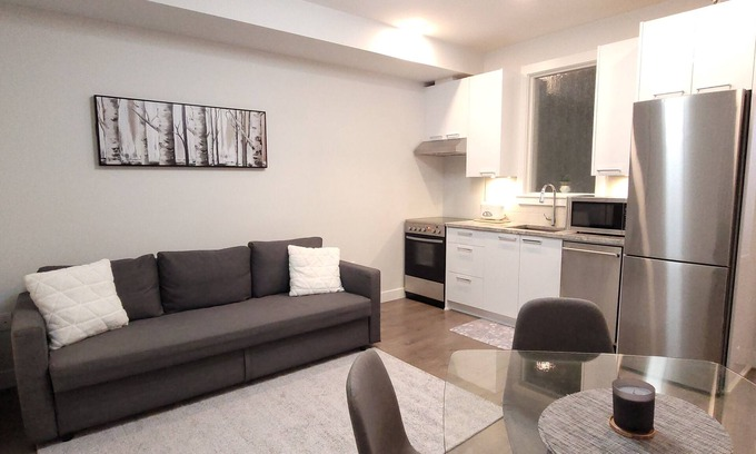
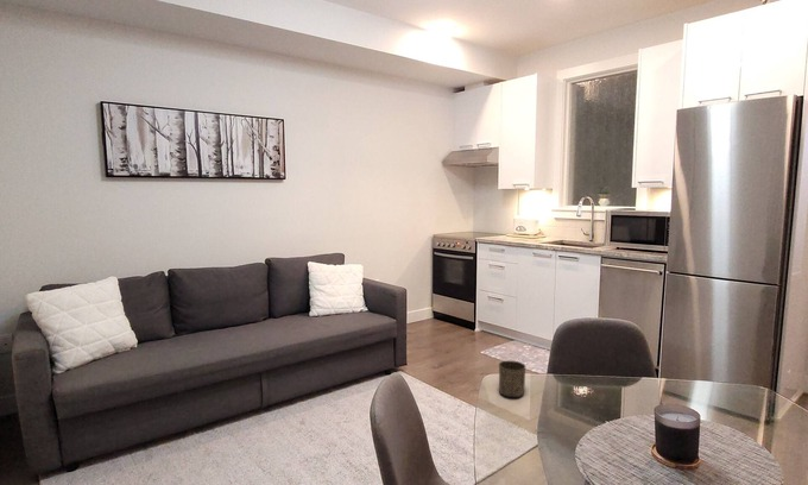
+ cup (511, 378)
